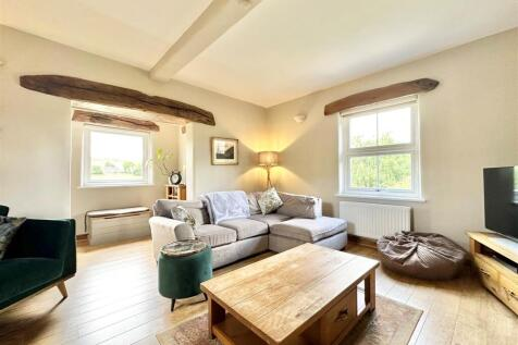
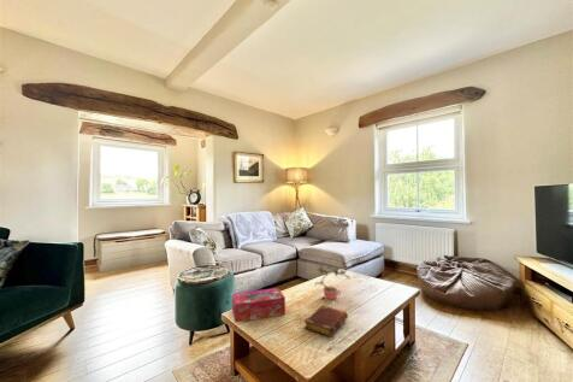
+ book (326, 319)
+ potted plant (336, 275)
+ tissue box (258, 304)
